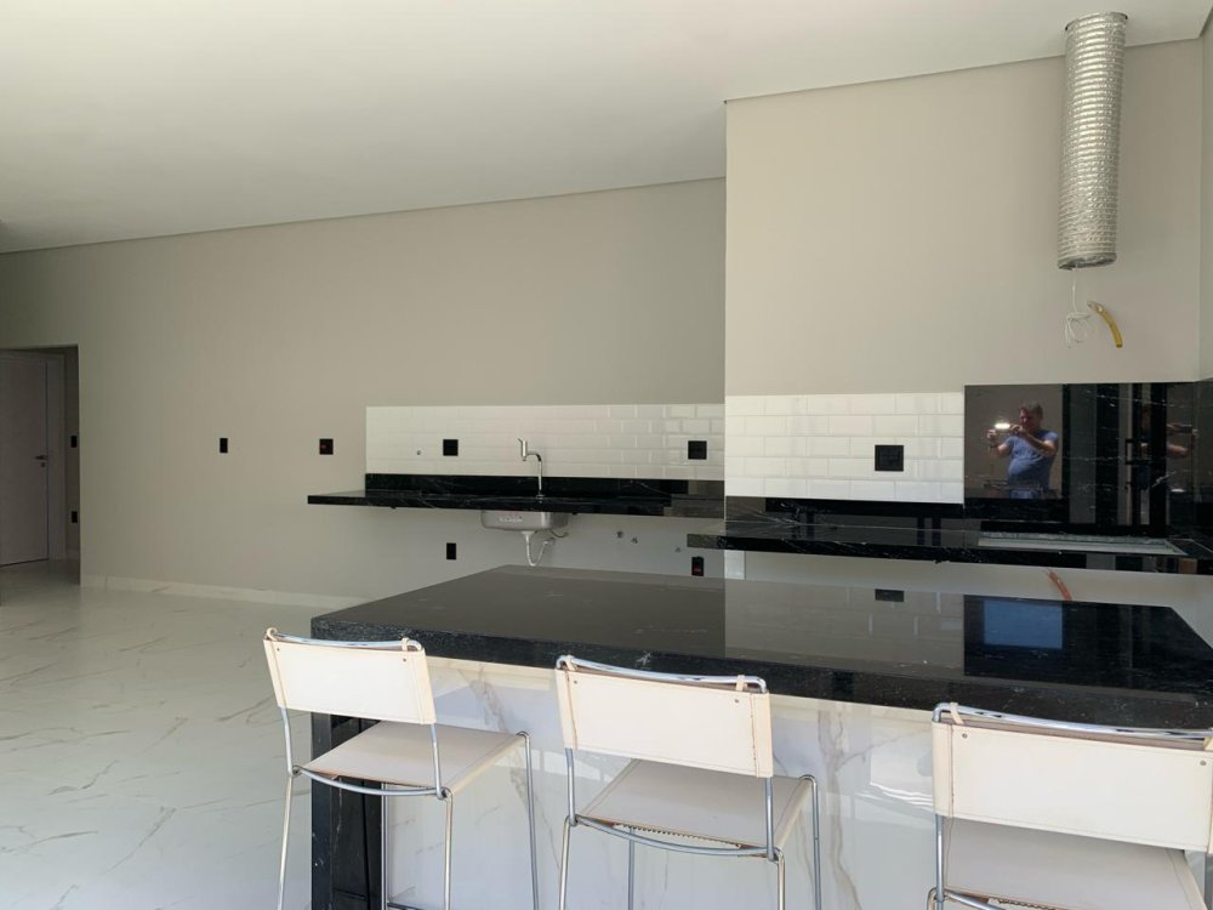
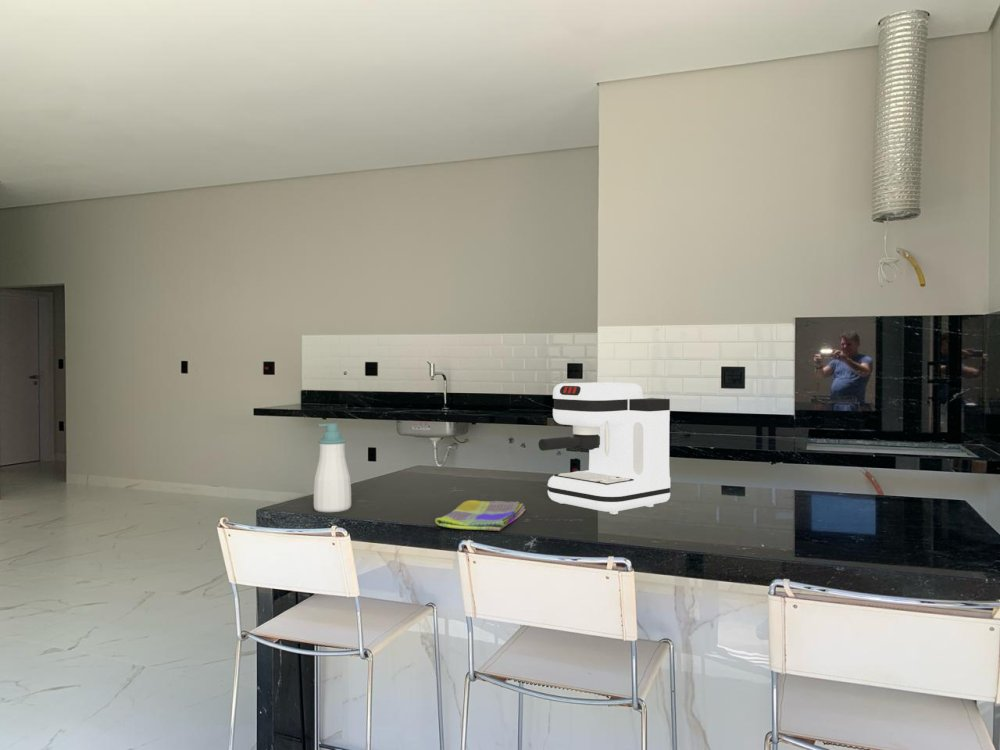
+ soap bottle (332, 466)
+ coffee maker (604, 444)
+ dish towel (481, 514)
